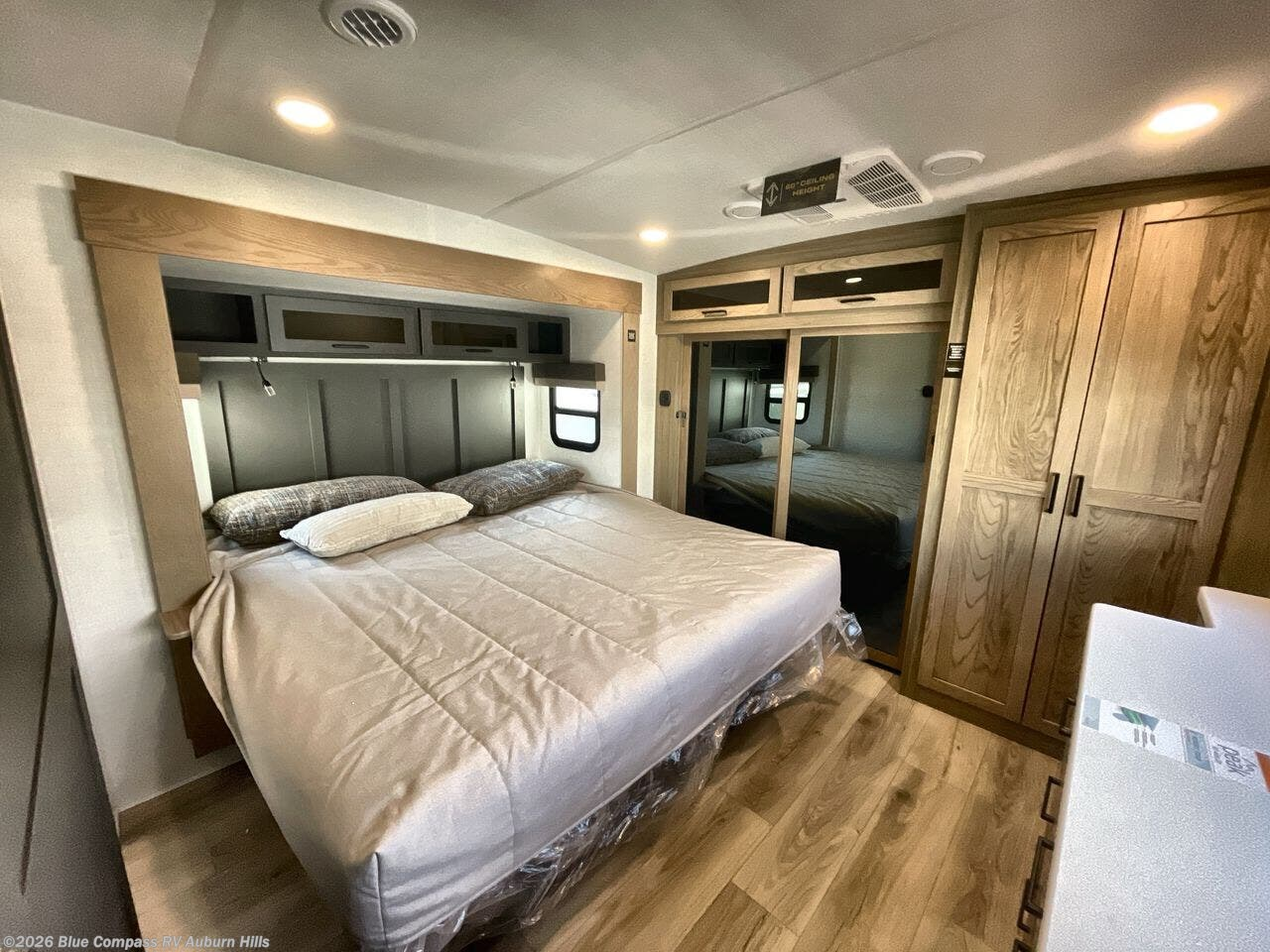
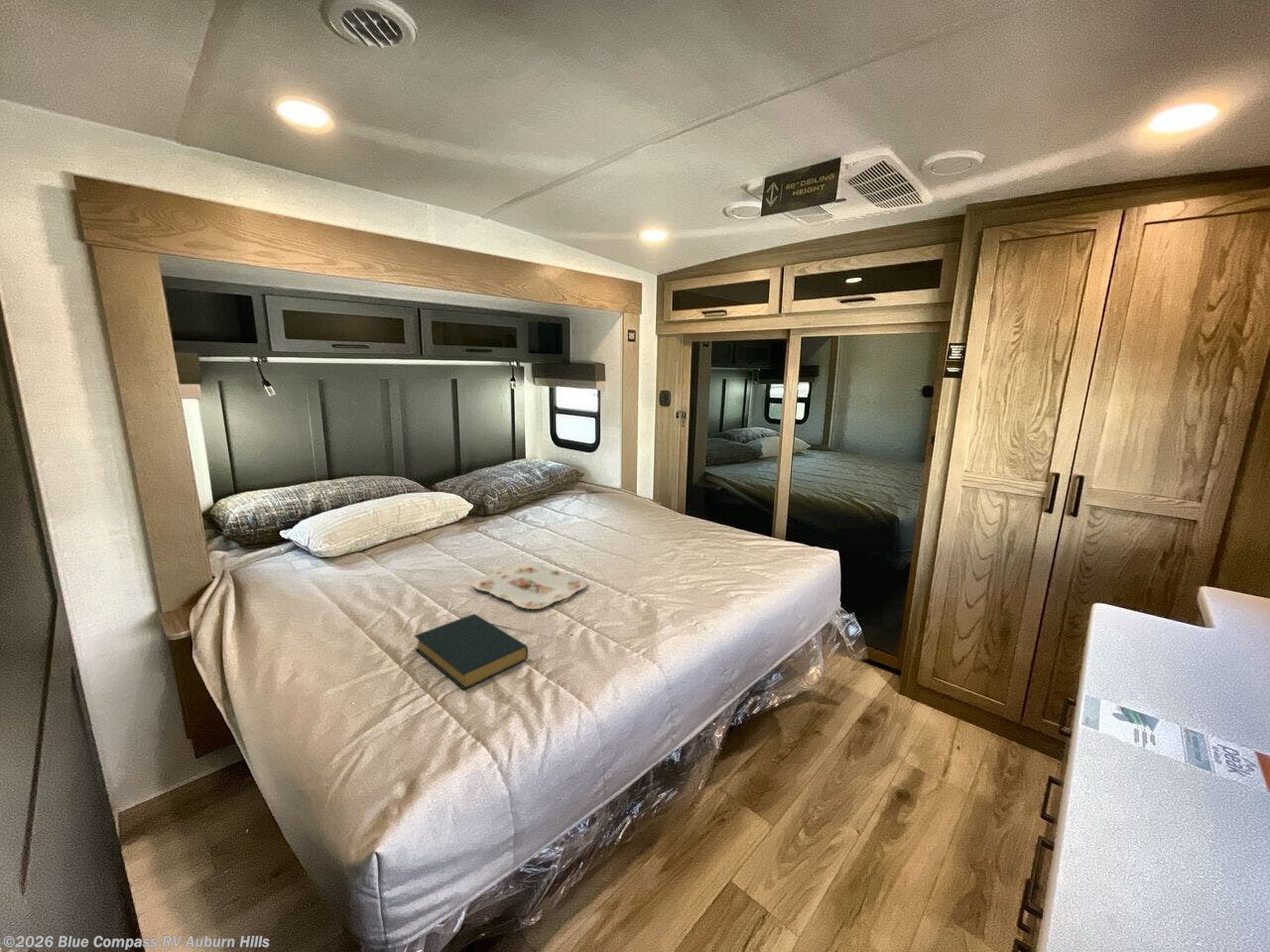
+ serving tray (530, 584)
+ hardback book (470, 647)
